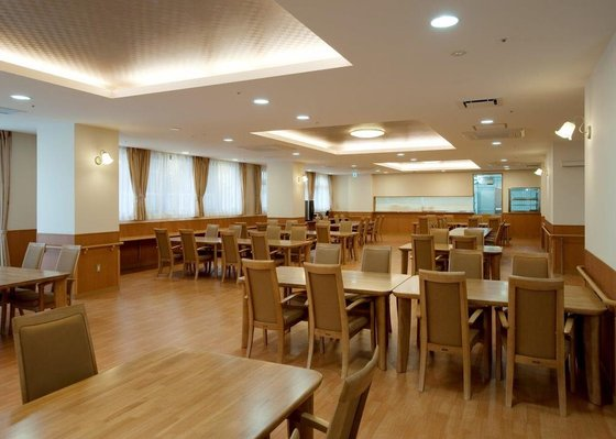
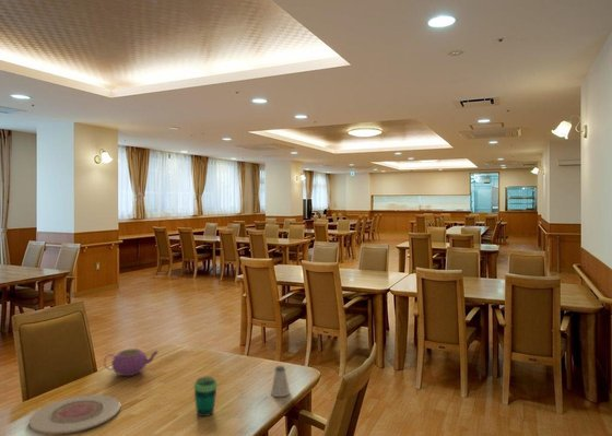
+ cup (205, 397)
+ saltshaker (280, 379)
+ teapot (131, 362)
+ plate (76, 412)
